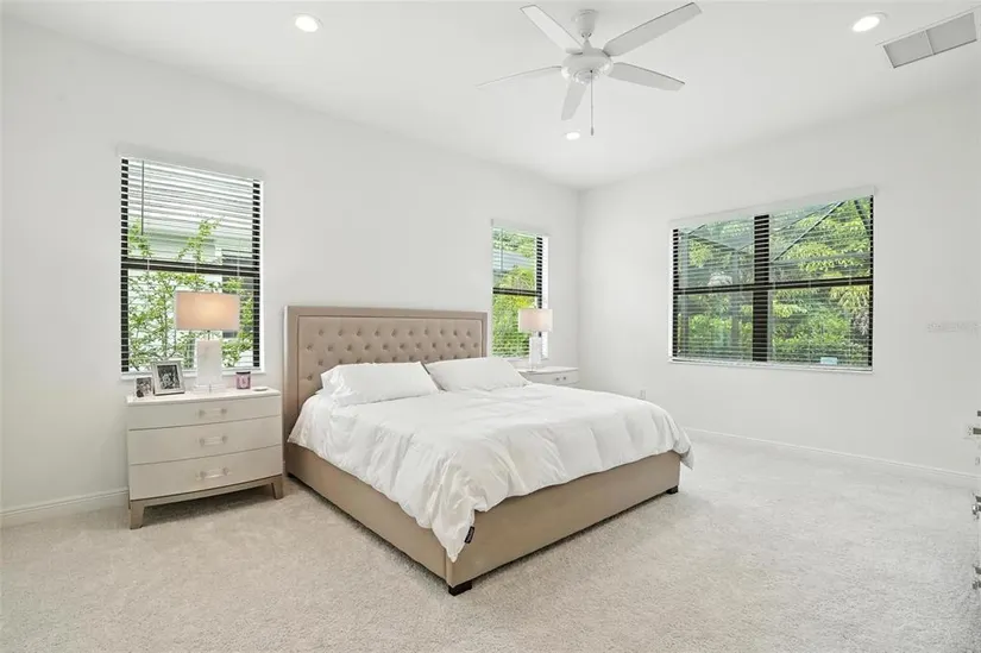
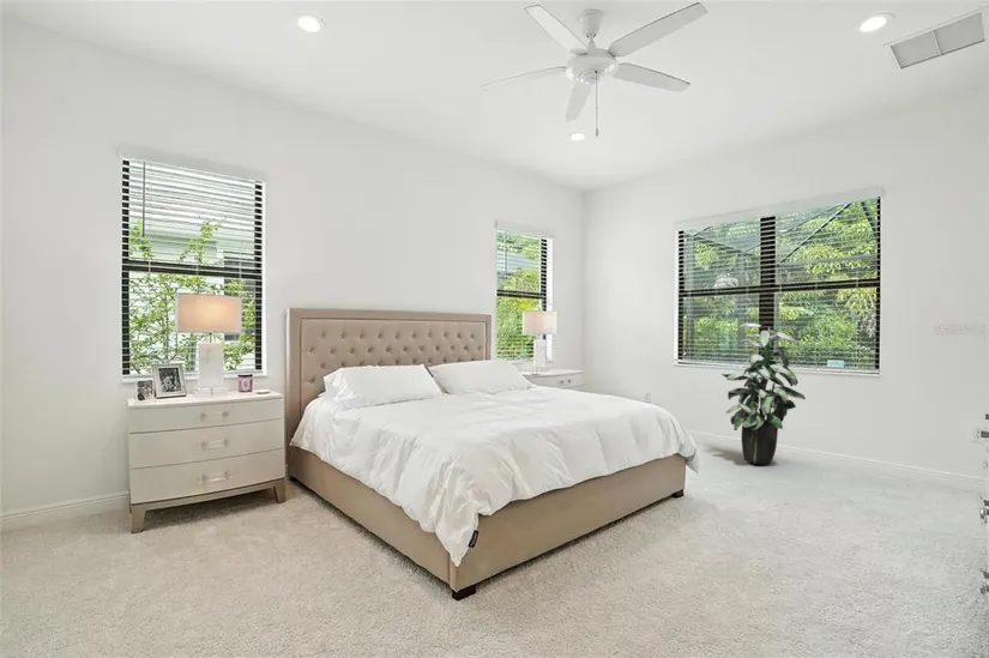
+ indoor plant (759, 392)
